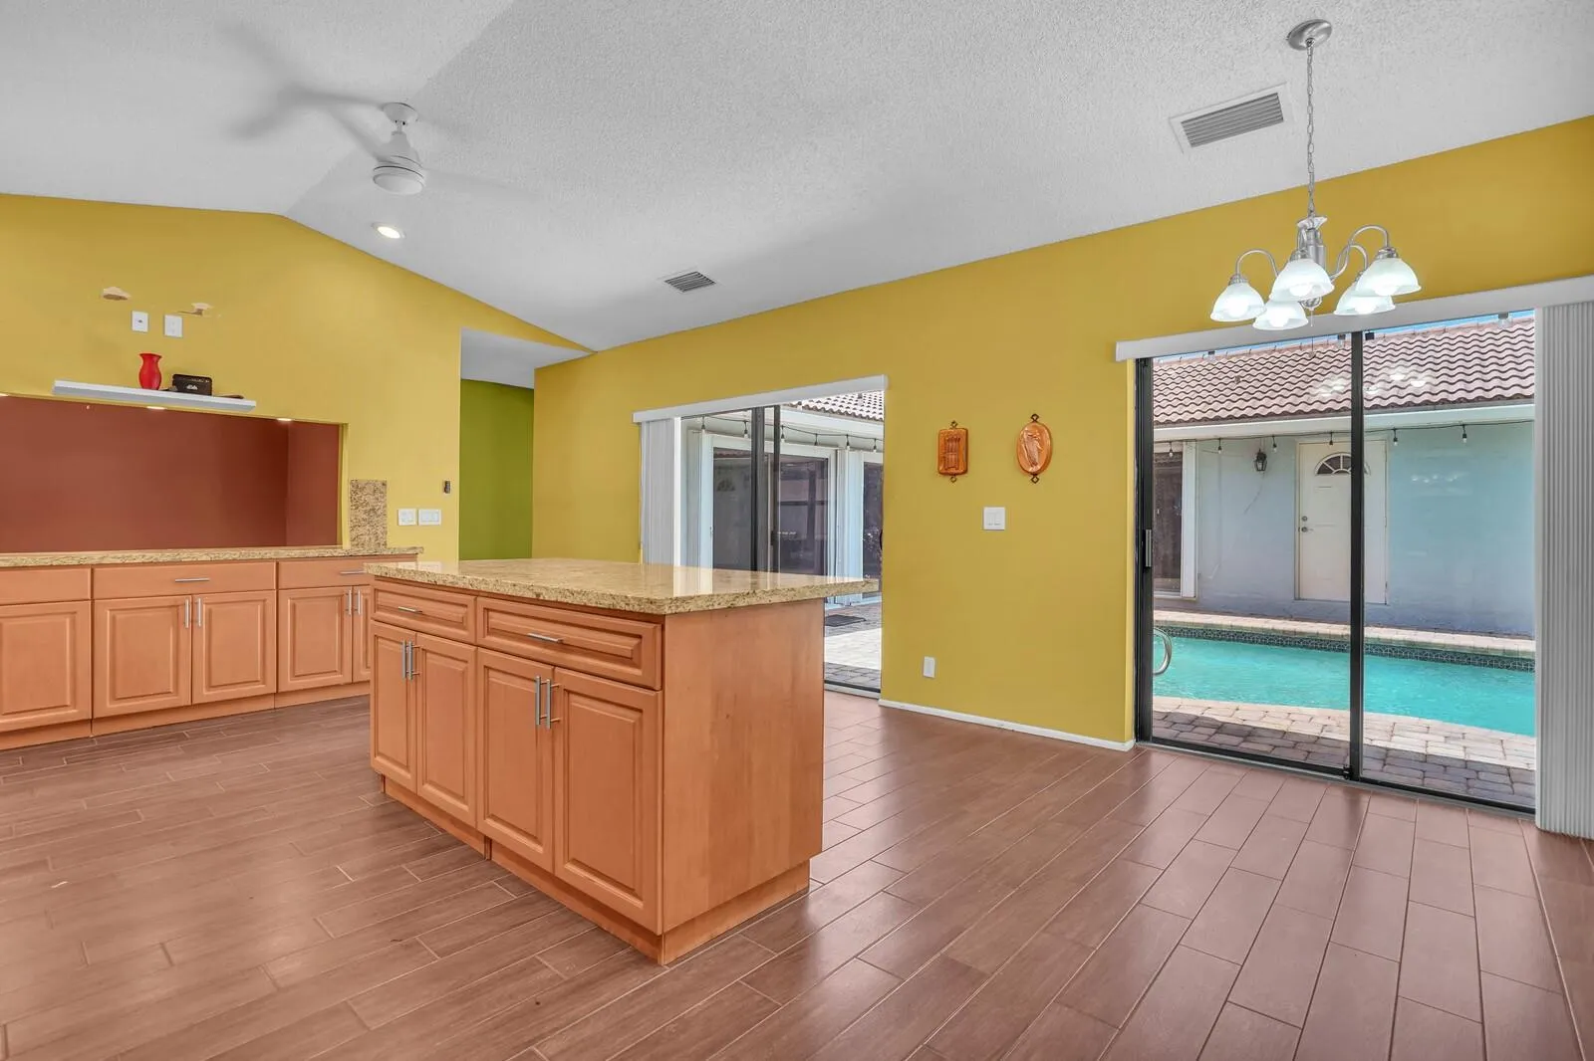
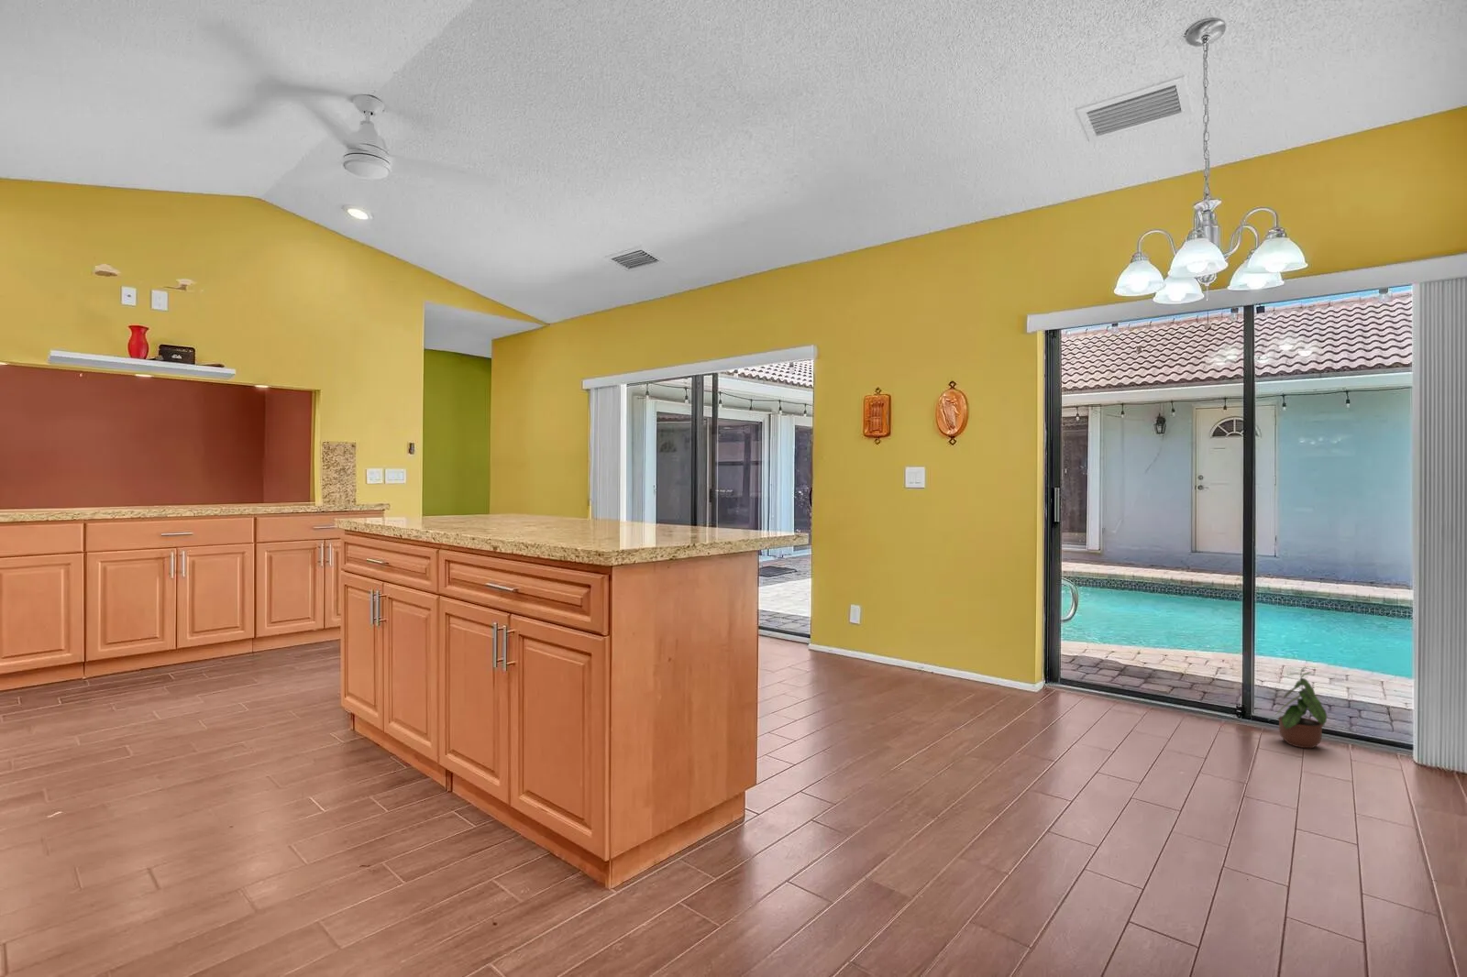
+ potted plant (1301, 704)
